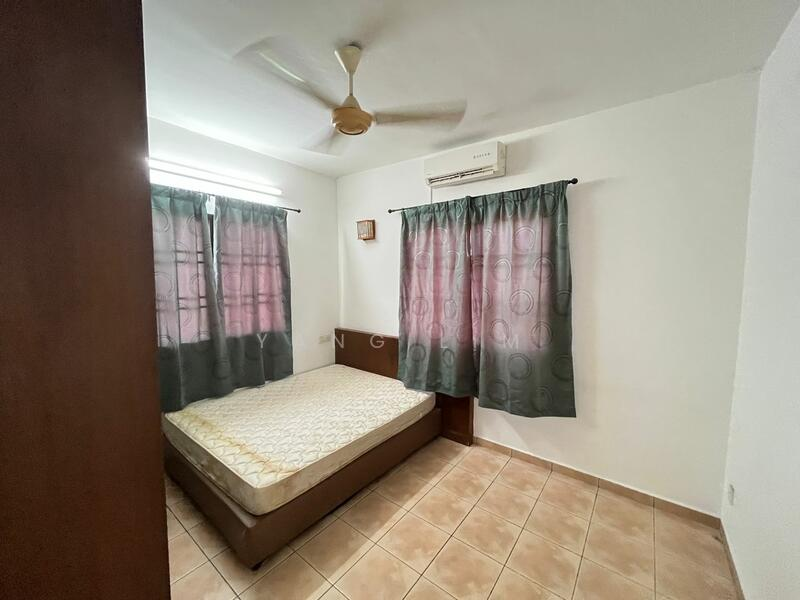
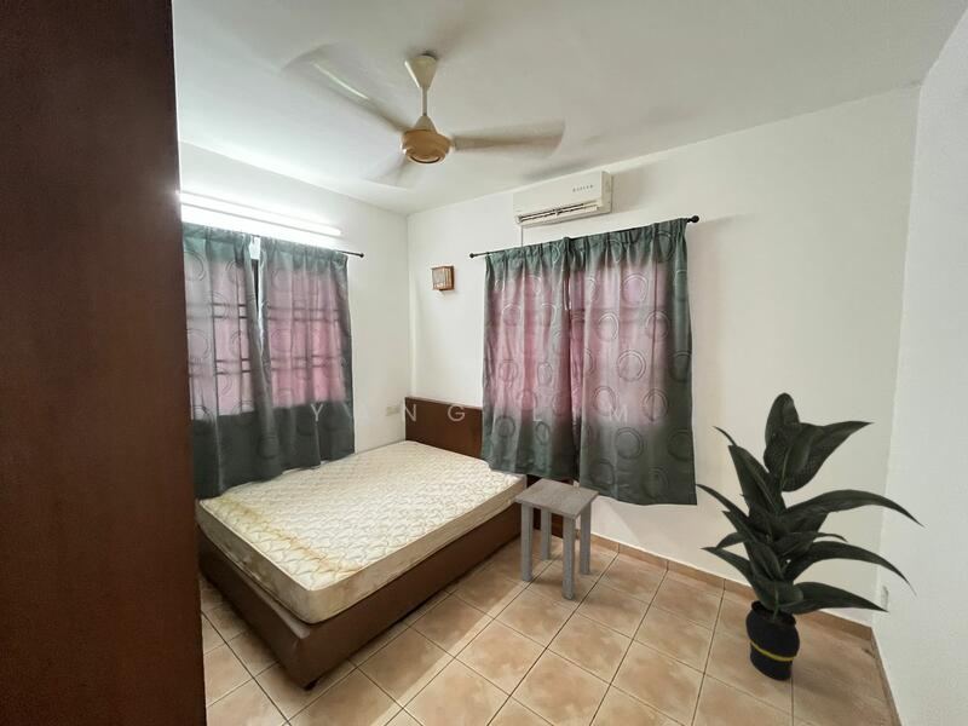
+ side table (549, 535)
+ indoor plant (785, 532)
